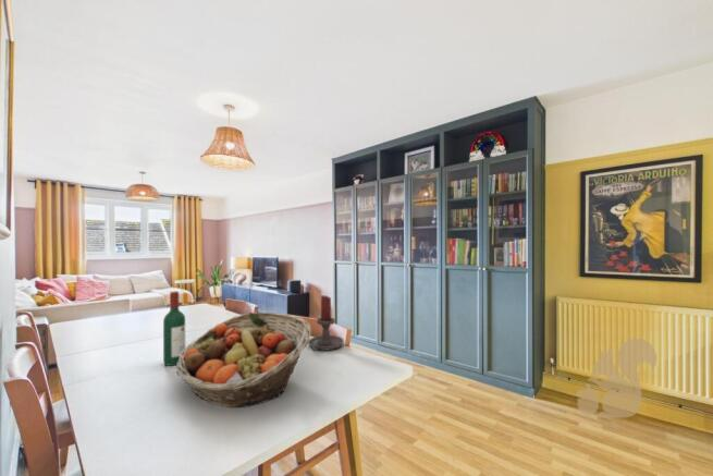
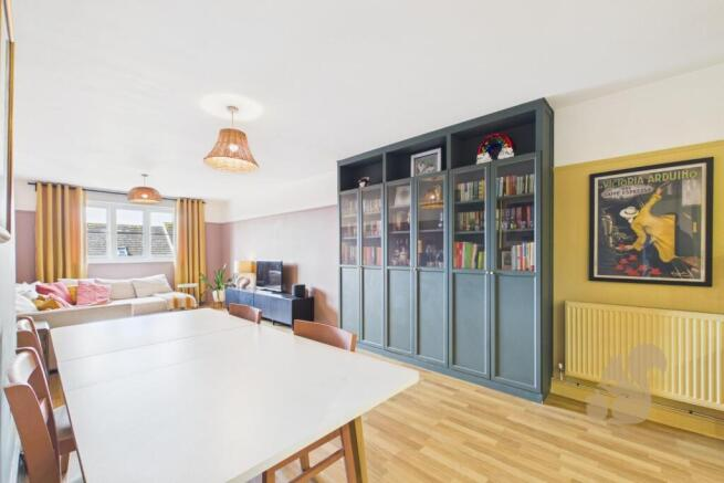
- wine bottle (174, 327)
- fruit basket (246, 353)
- candle holder (323, 321)
